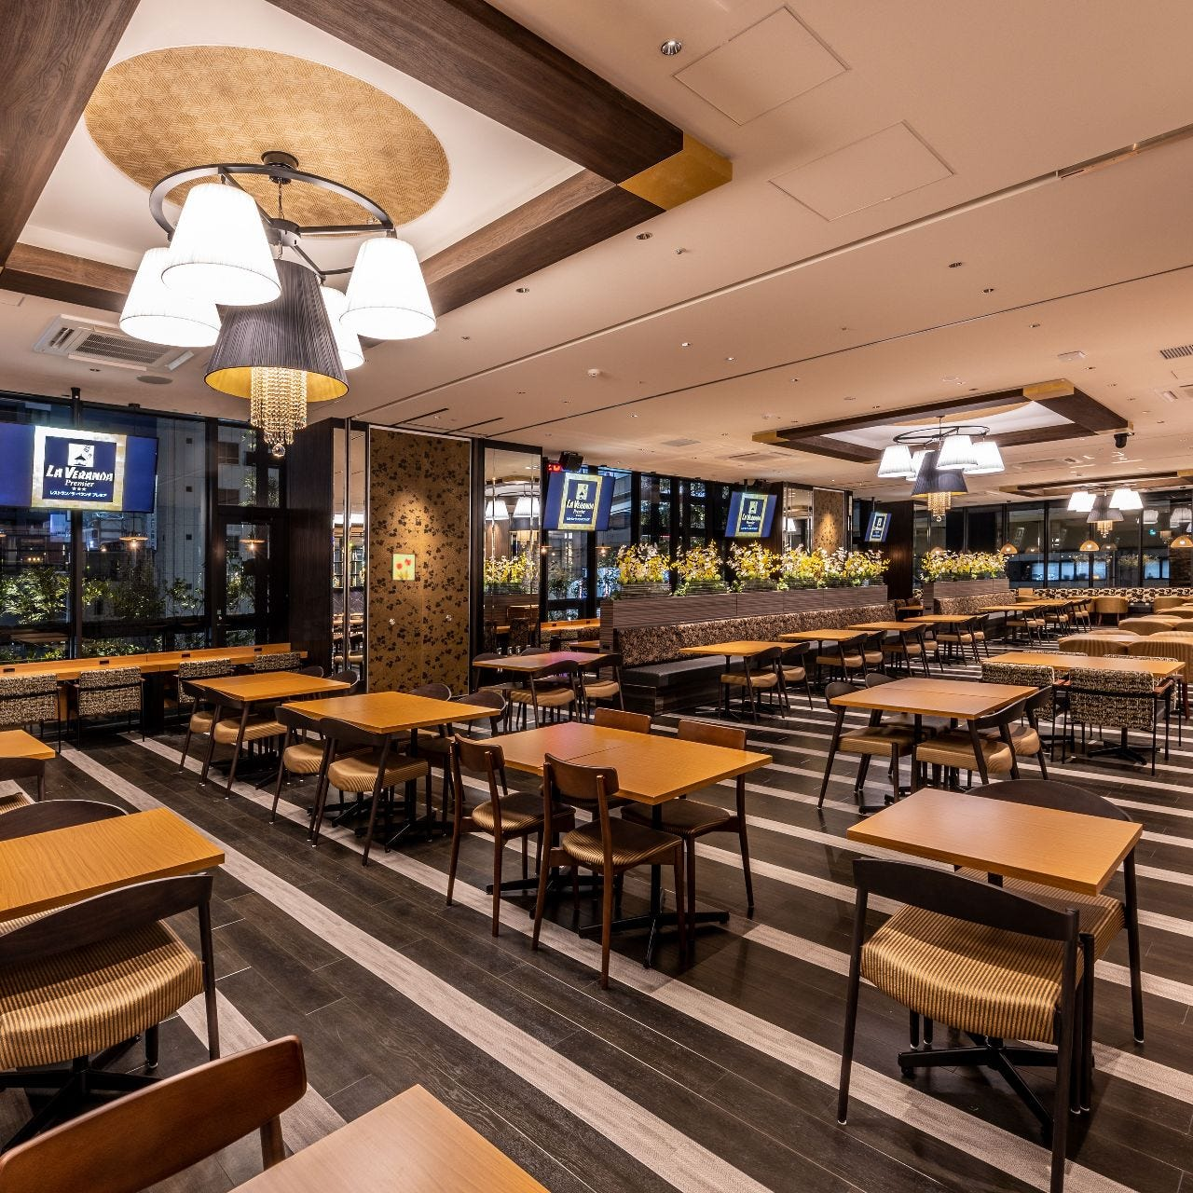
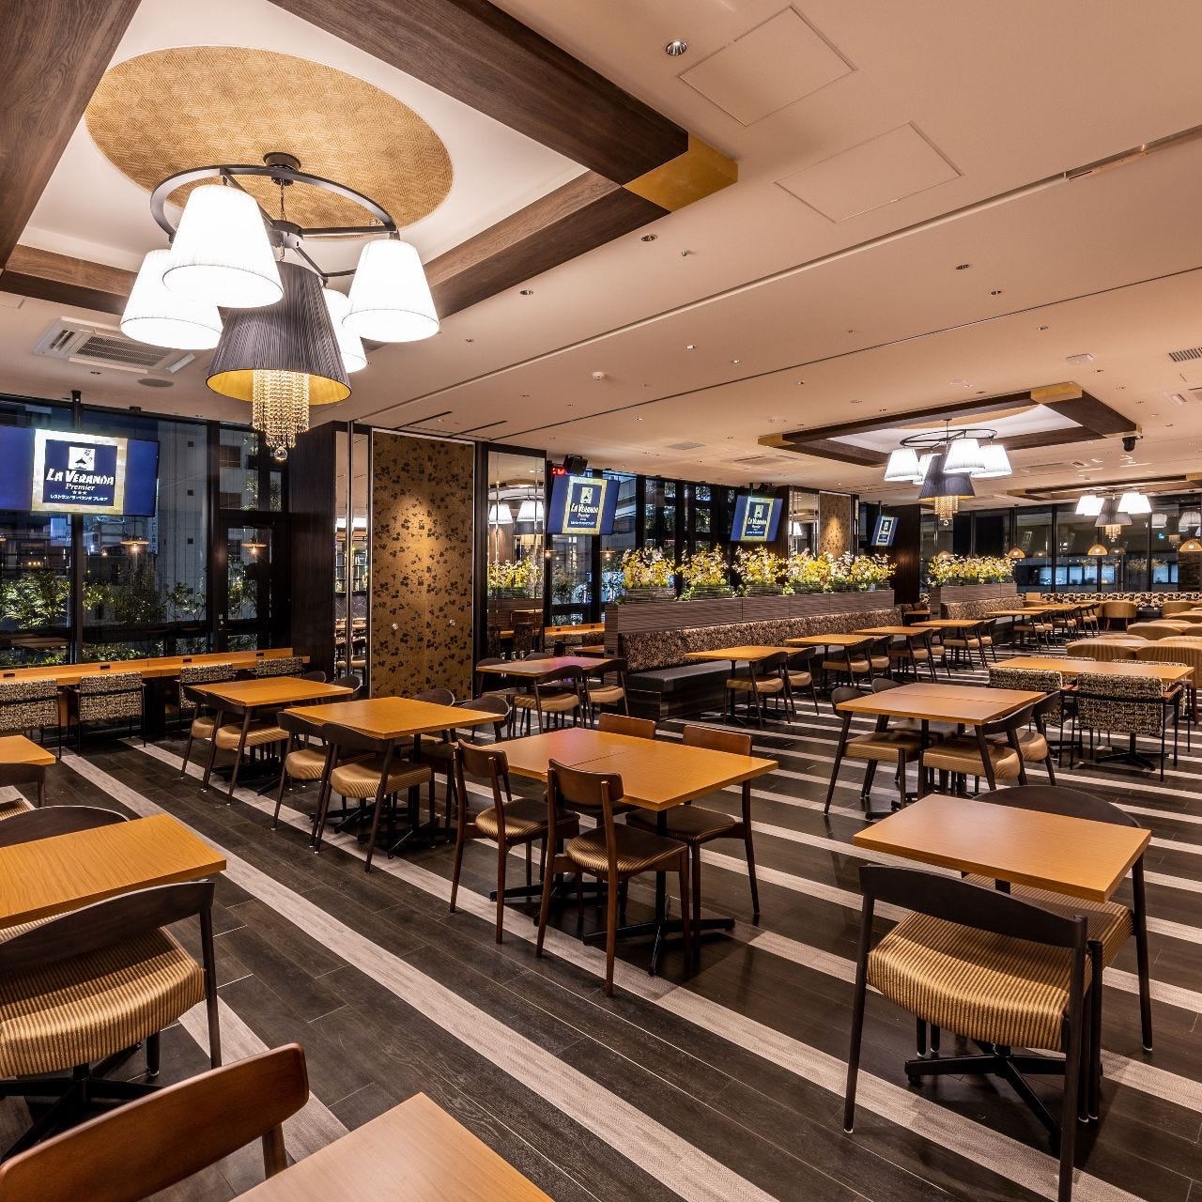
- wall art (403, 567)
